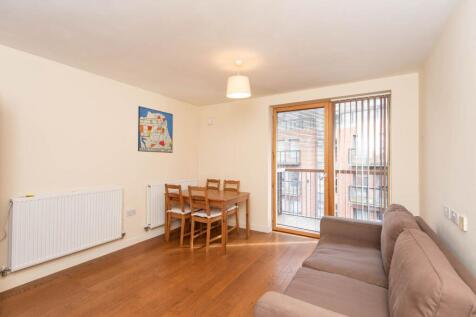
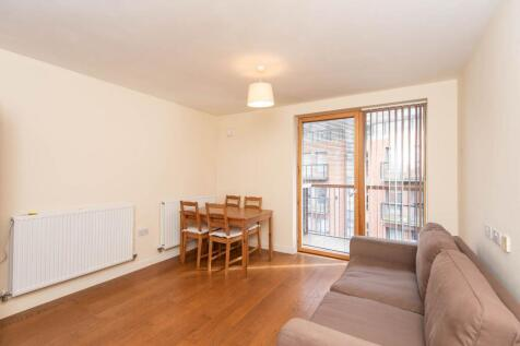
- wall art (156, 131)
